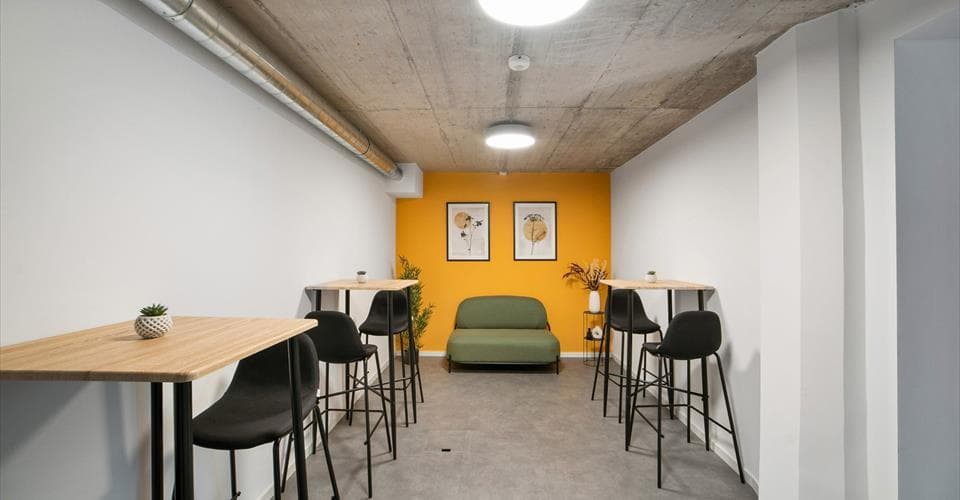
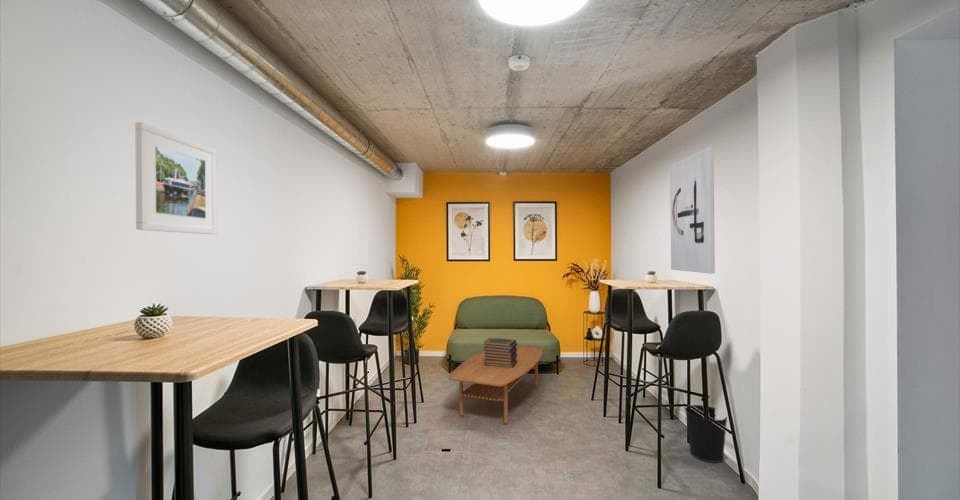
+ wall art (690, 214)
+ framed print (181, 184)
+ book stack (500, 352)
+ coffee table (502, 380)
+ wastebasket (706, 433)
